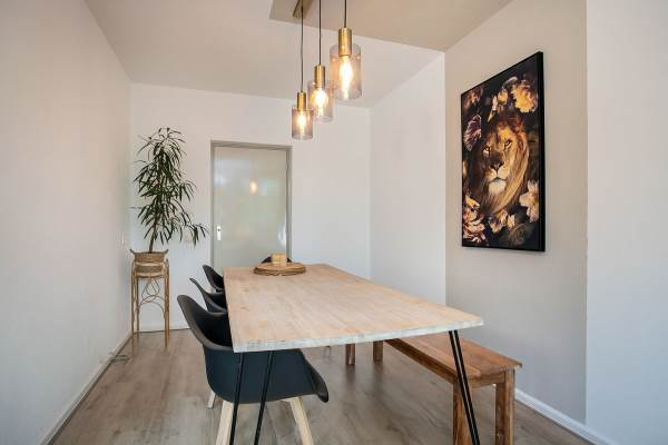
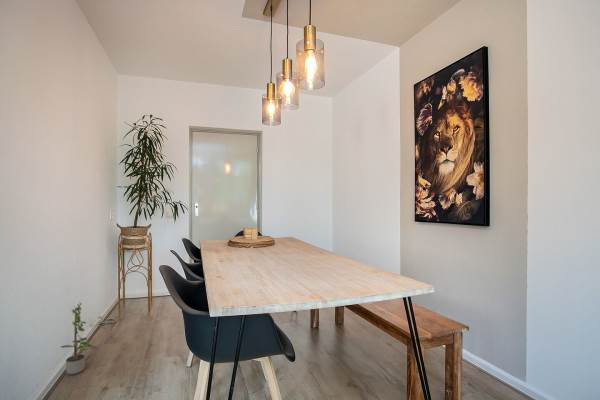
+ potted plant (77, 335)
